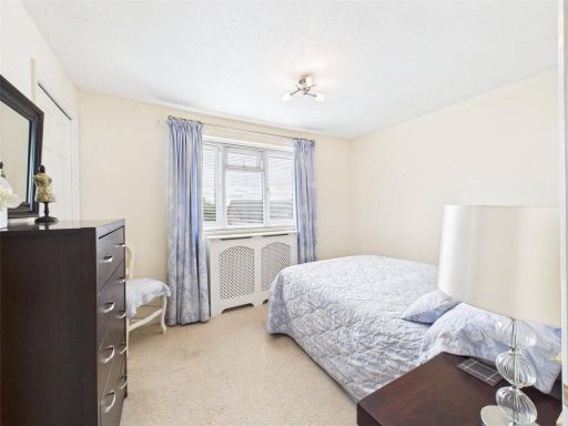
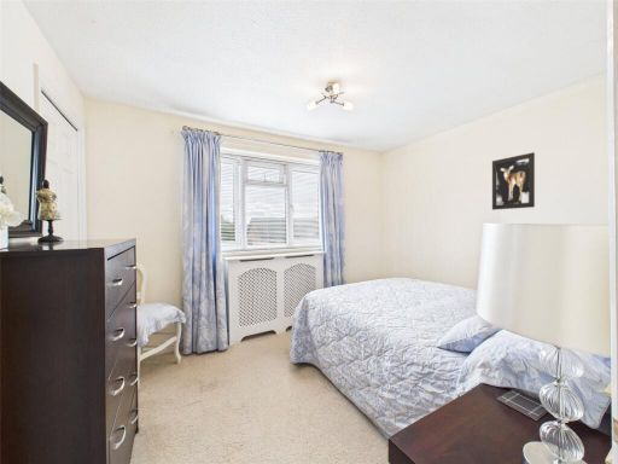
+ wall art (512, 182)
